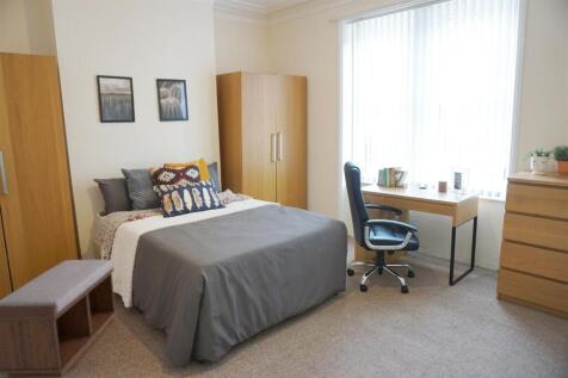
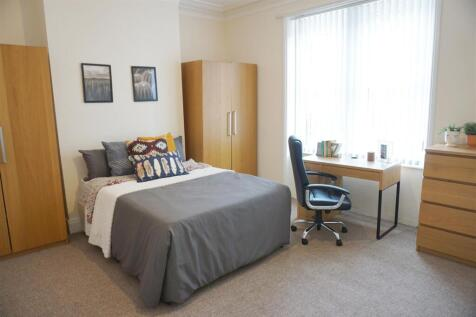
- bench (63, 311)
